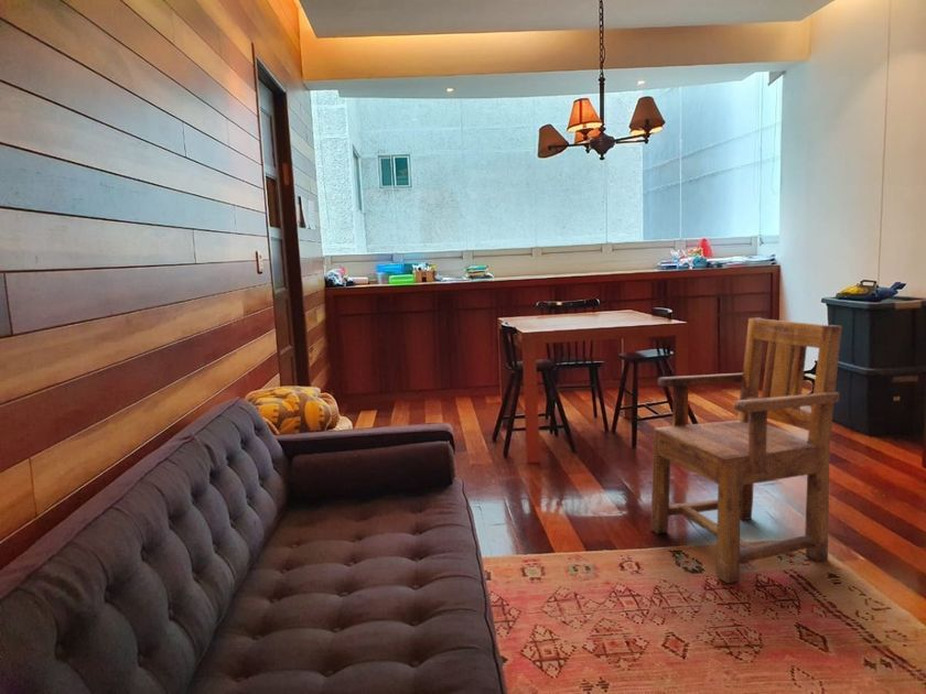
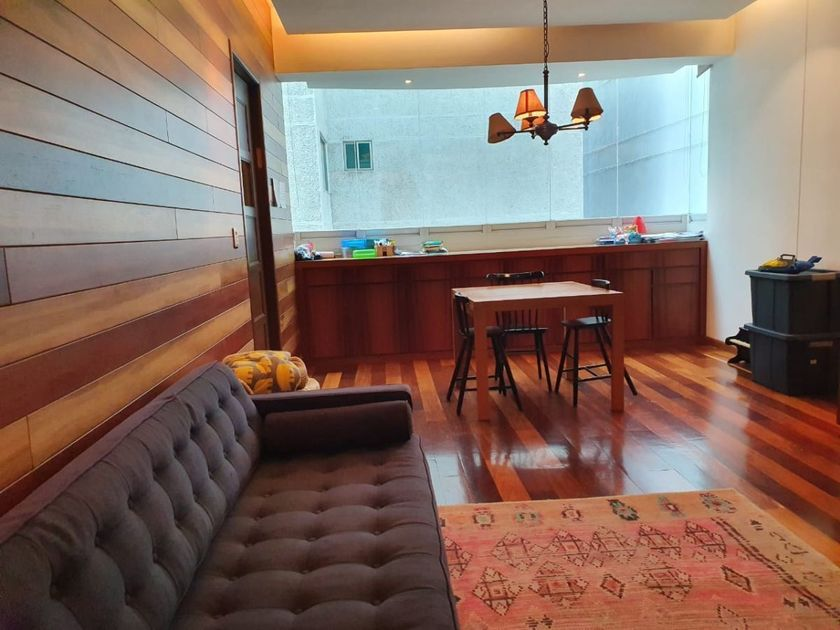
- armchair (741, 436)
